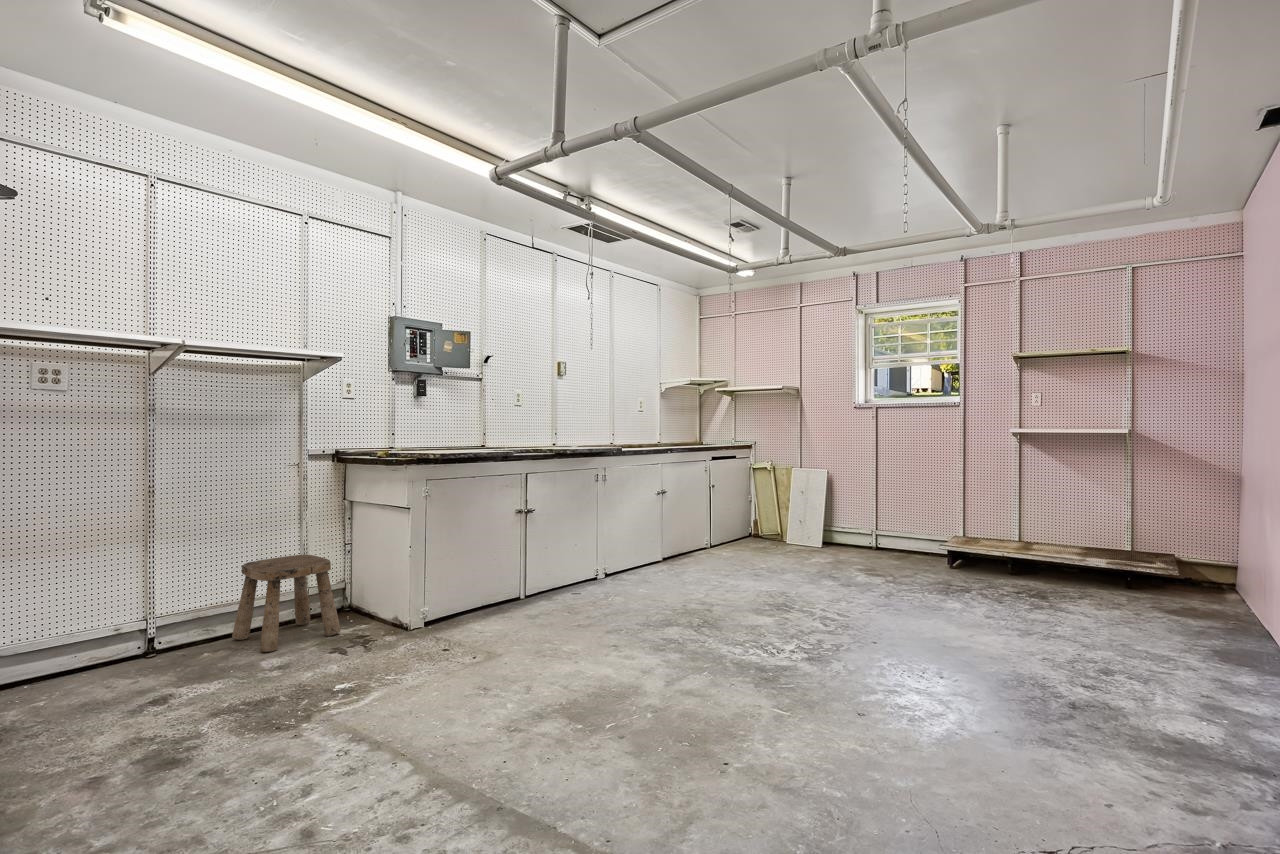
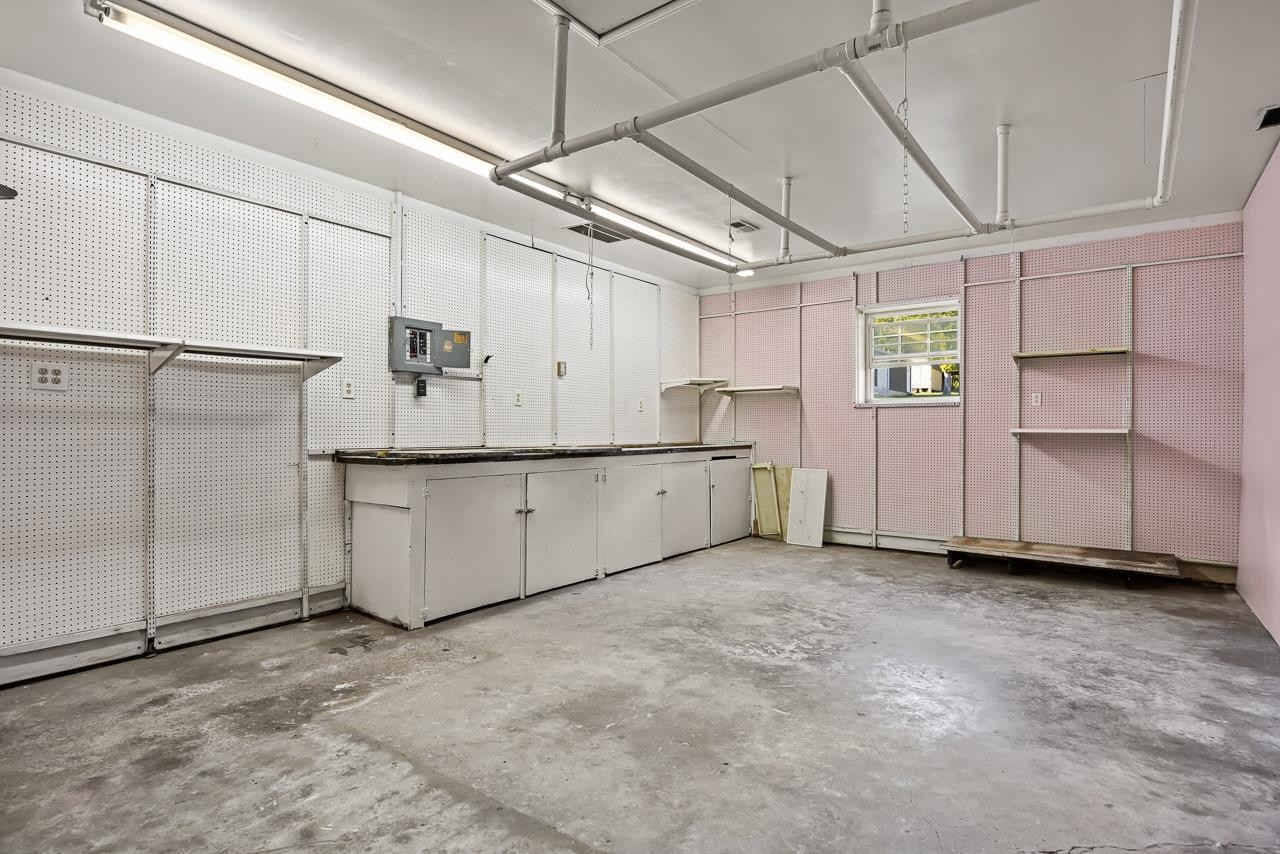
- stool (294, 599)
